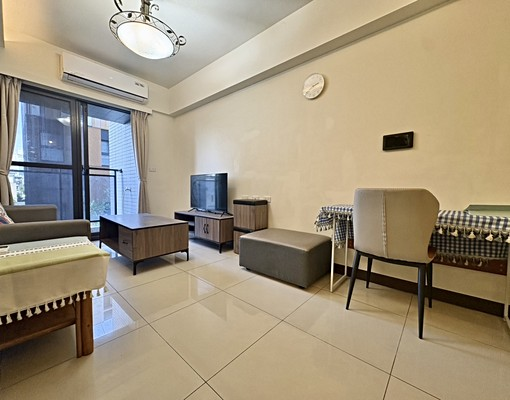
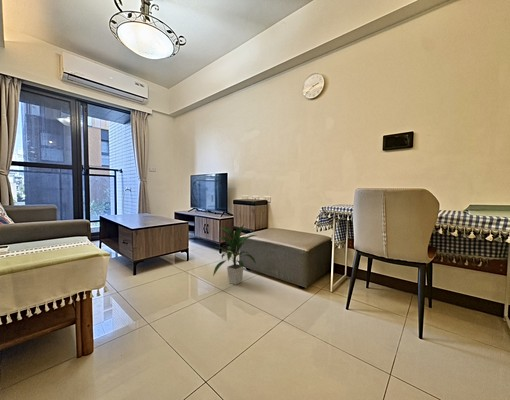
+ indoor plant (232, 252)
